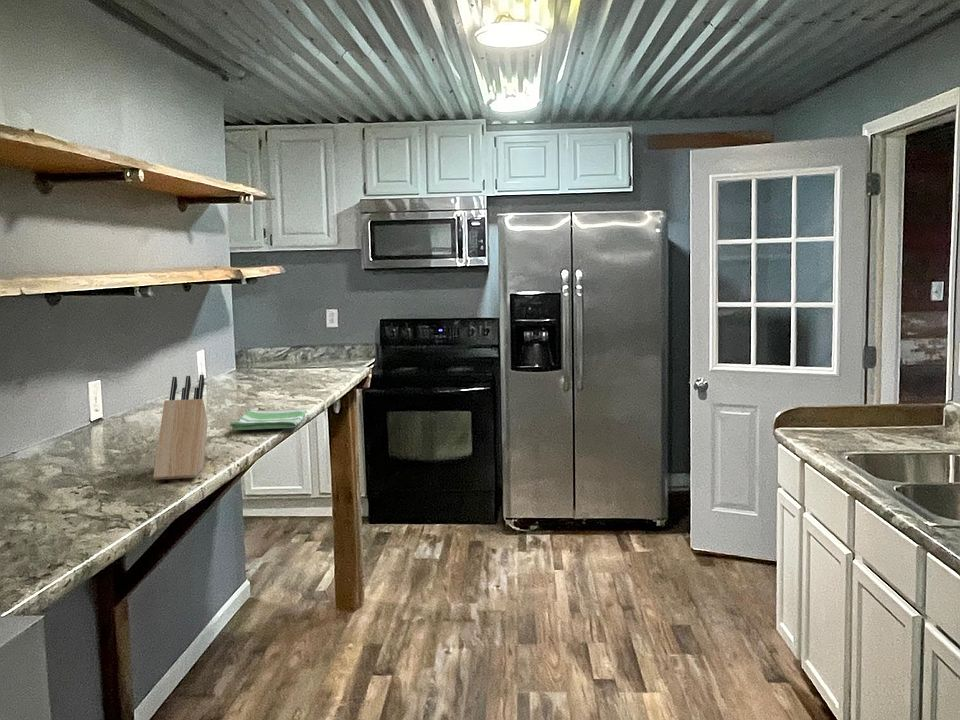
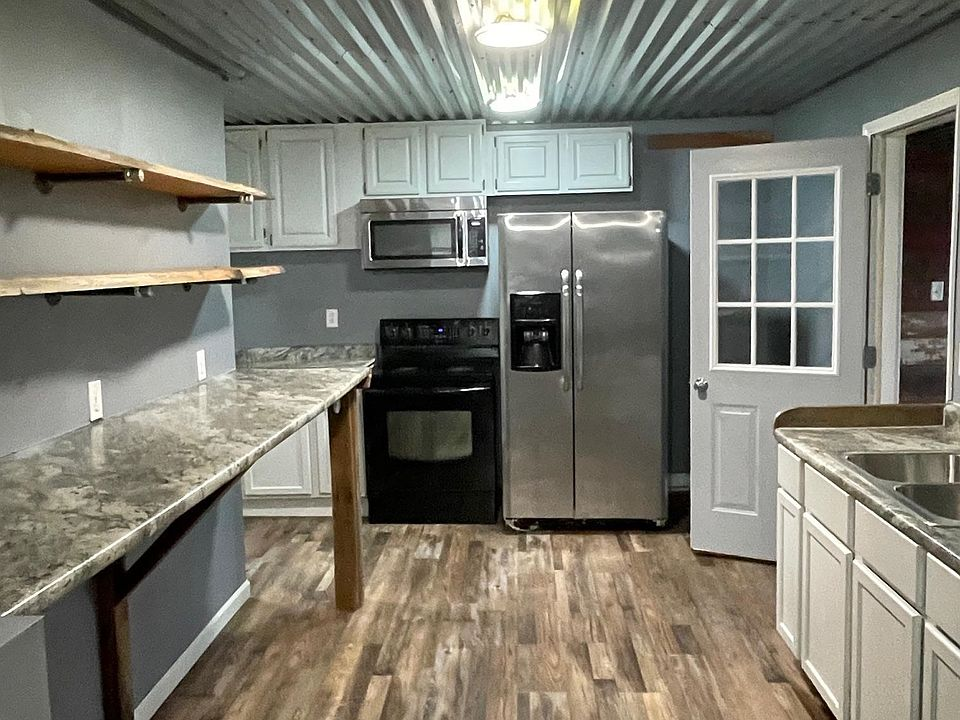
- dish towel (270, 418)
- knife block (182, 423)
